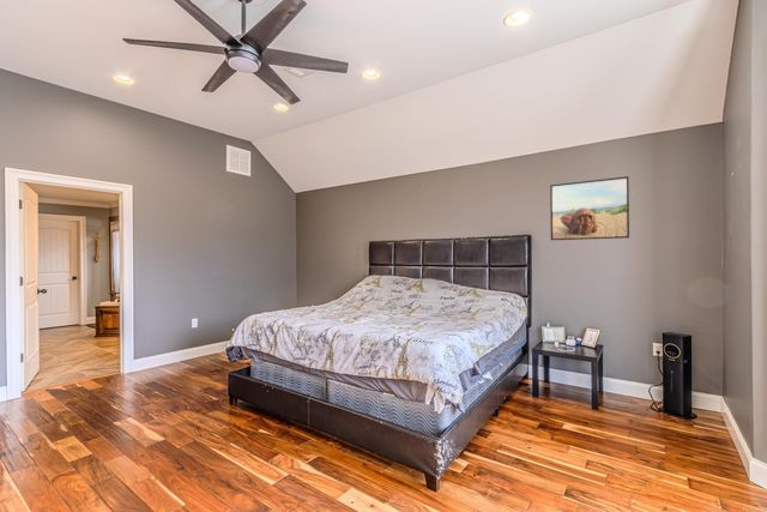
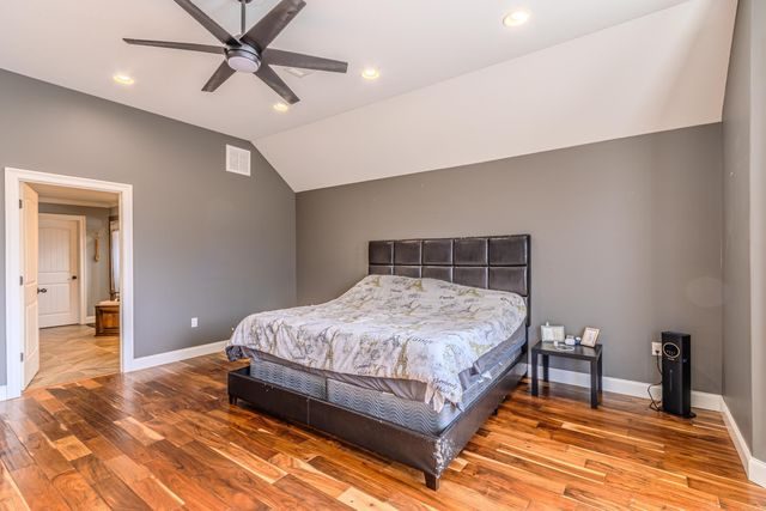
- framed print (587, 210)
